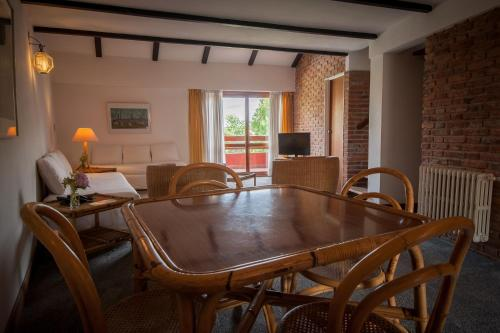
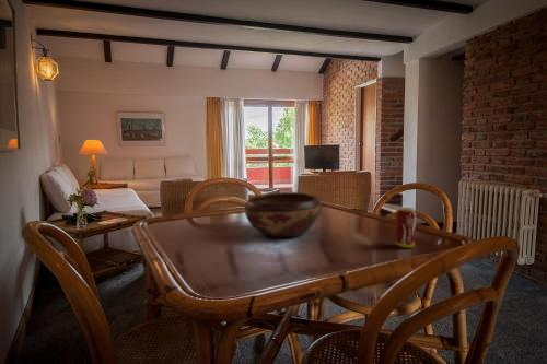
+ beverage can (405, 227)
+ decorative bowl (282, 214)
